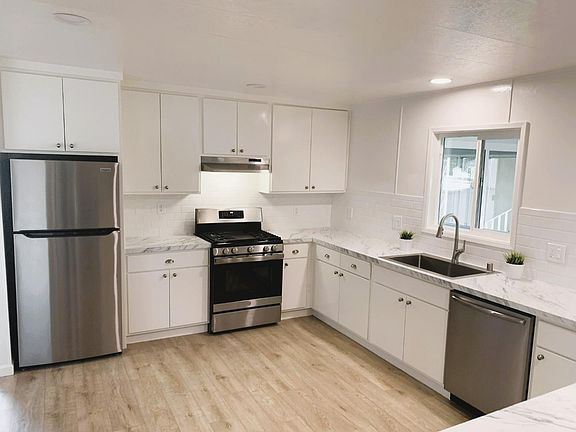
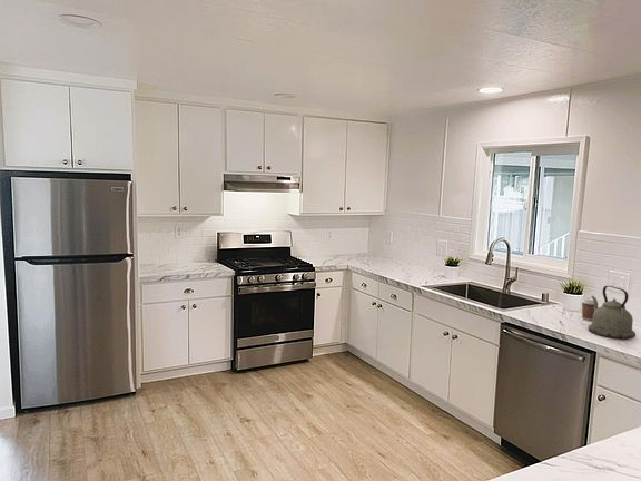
+ kettle (610, 310)
+ coffee cup (589, 308)
